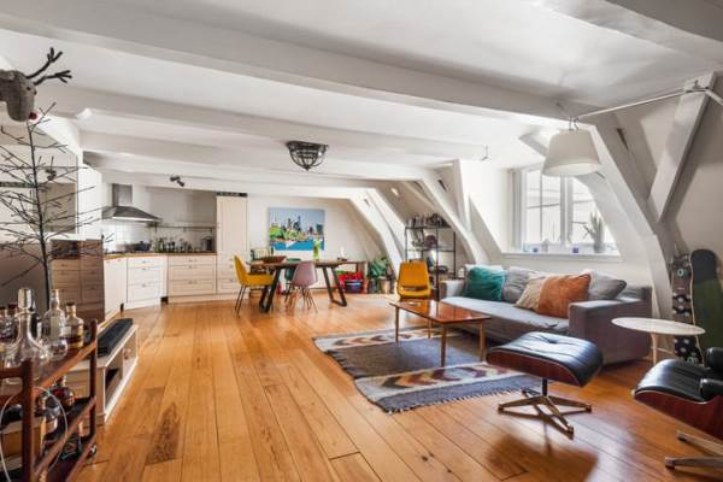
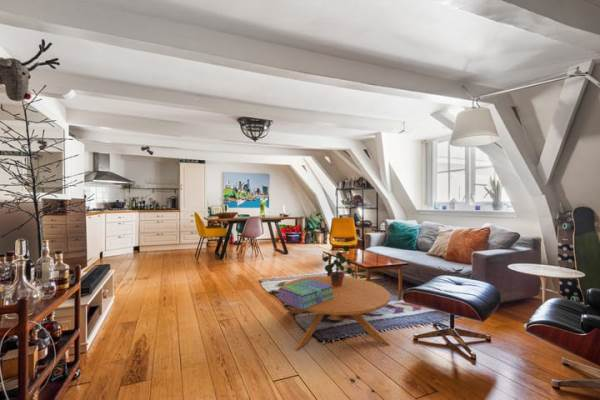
+ stack of books (306, 291)
+ potted plant (338, 264)
+ coffee table (333, 308)
